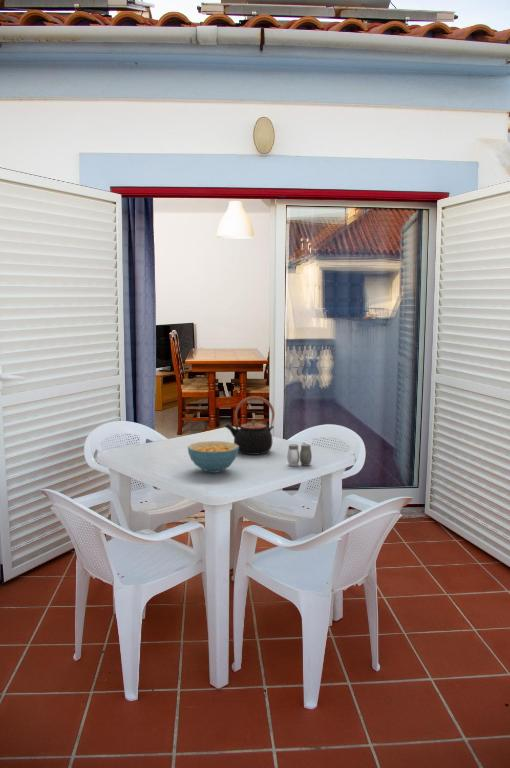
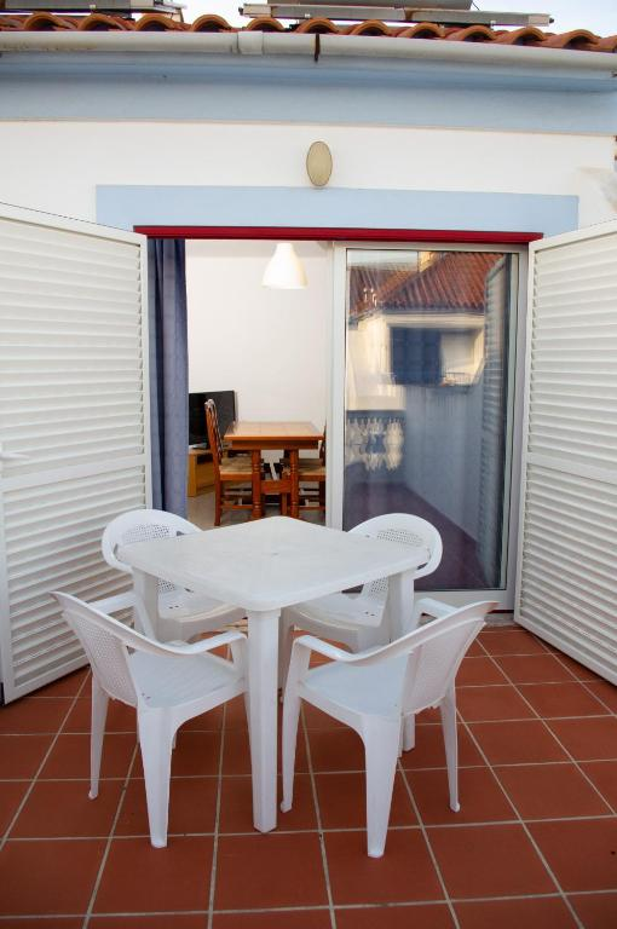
- teapot (249, 424)
- cereal bowl (213, 458)
- salt and pepper shaker (300, 454)
